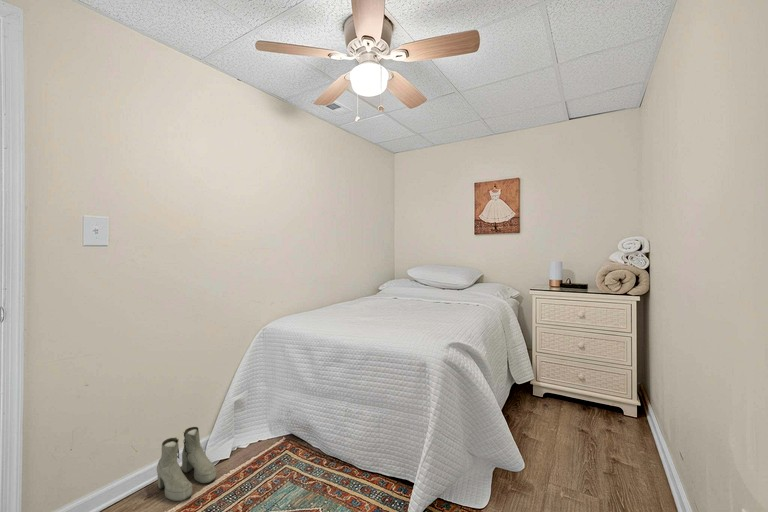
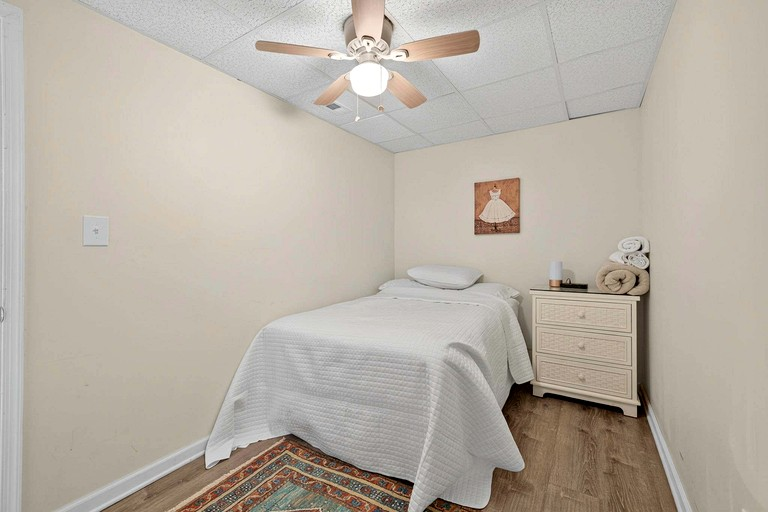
- boots (186, 459)
